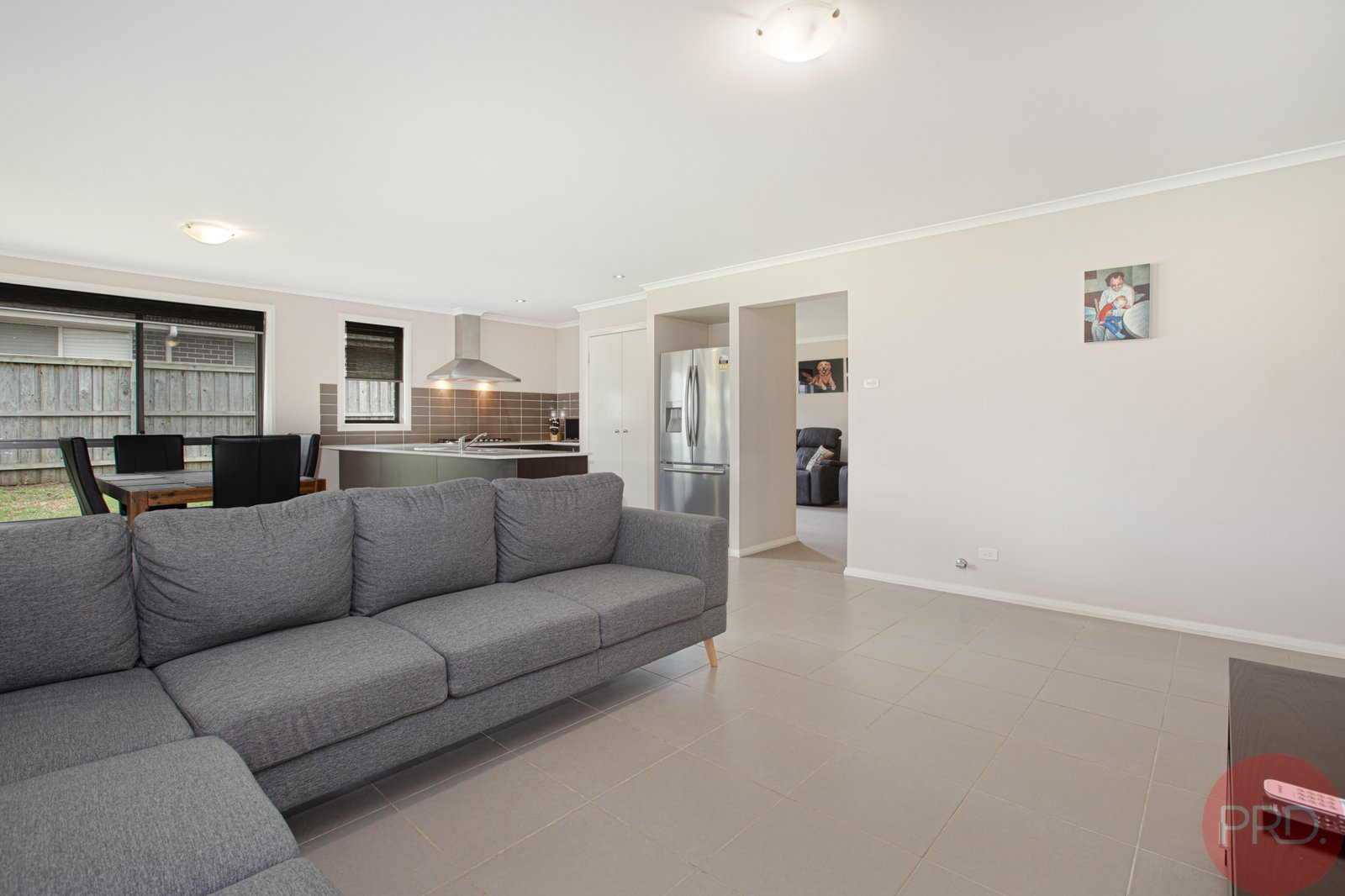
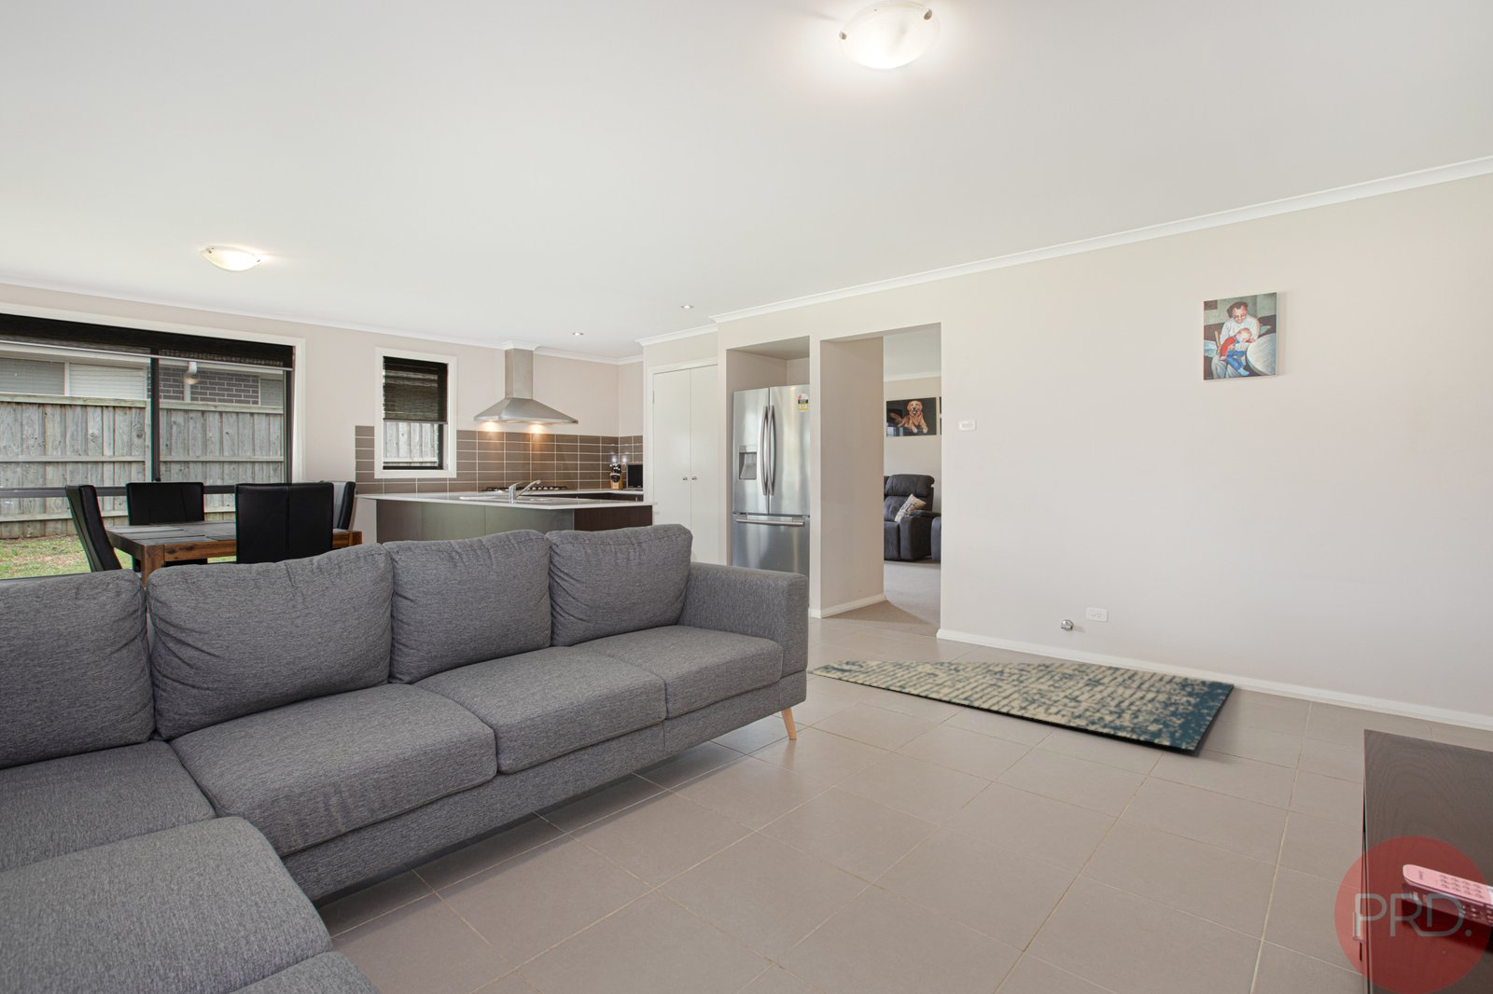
+ rug (1012, 678)
